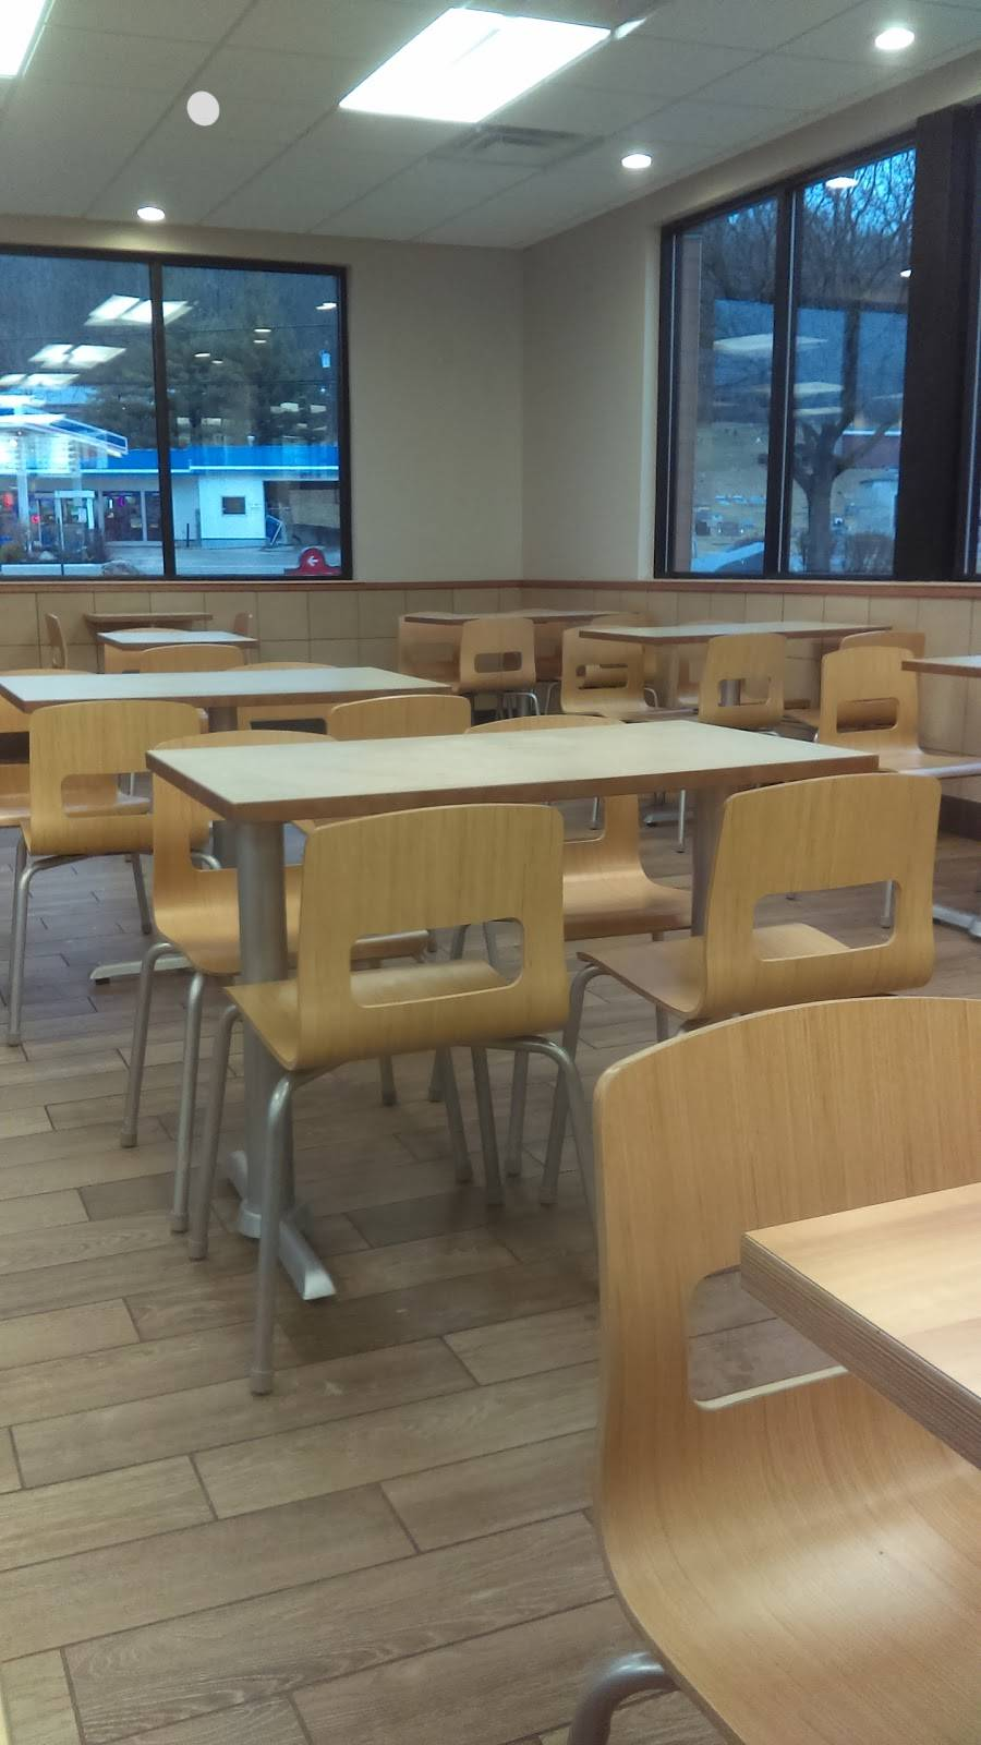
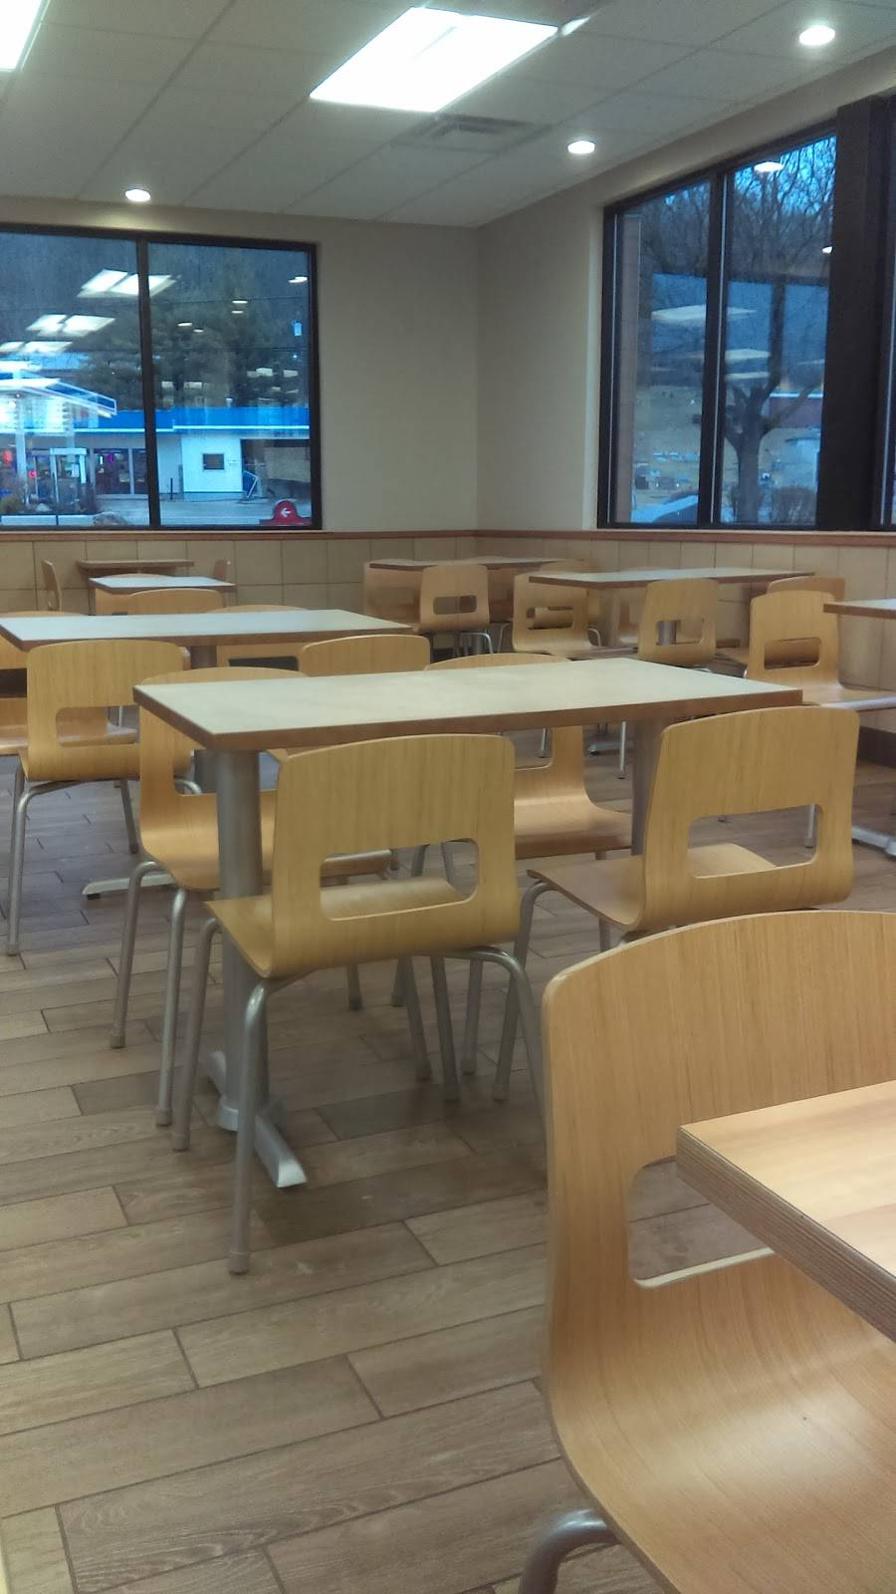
- smoke detector (202, 107)
